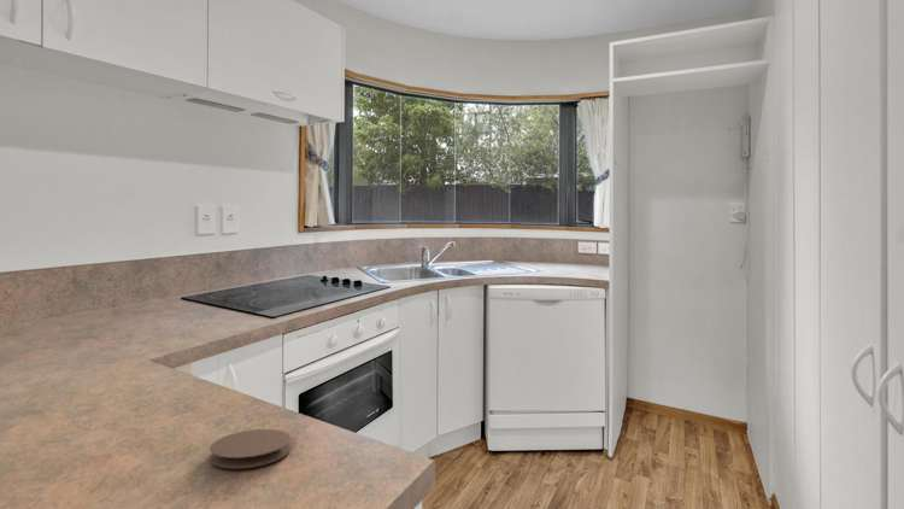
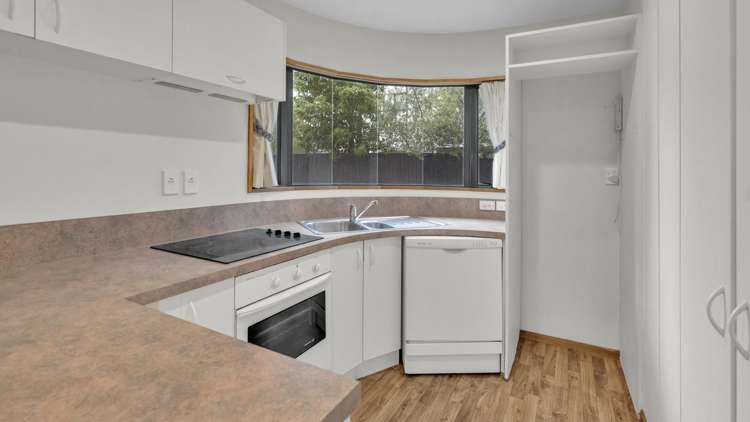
- coaster (251, 446)
